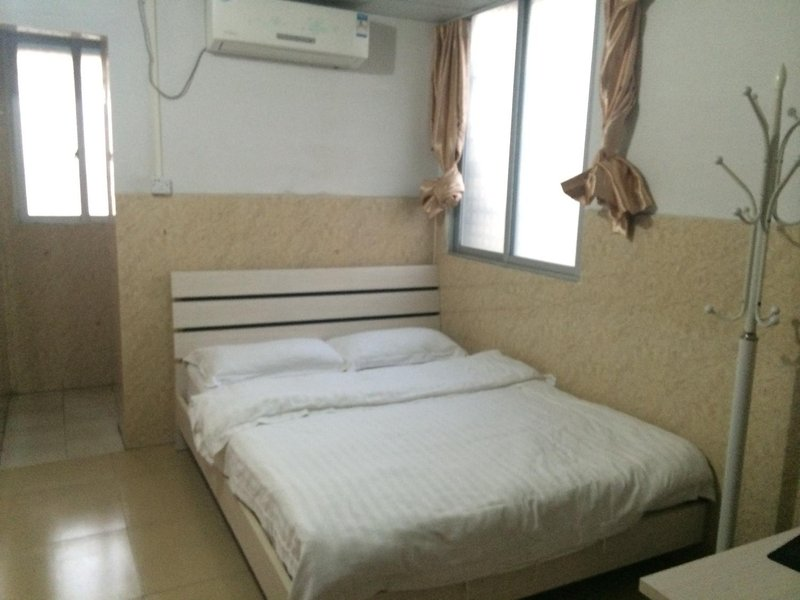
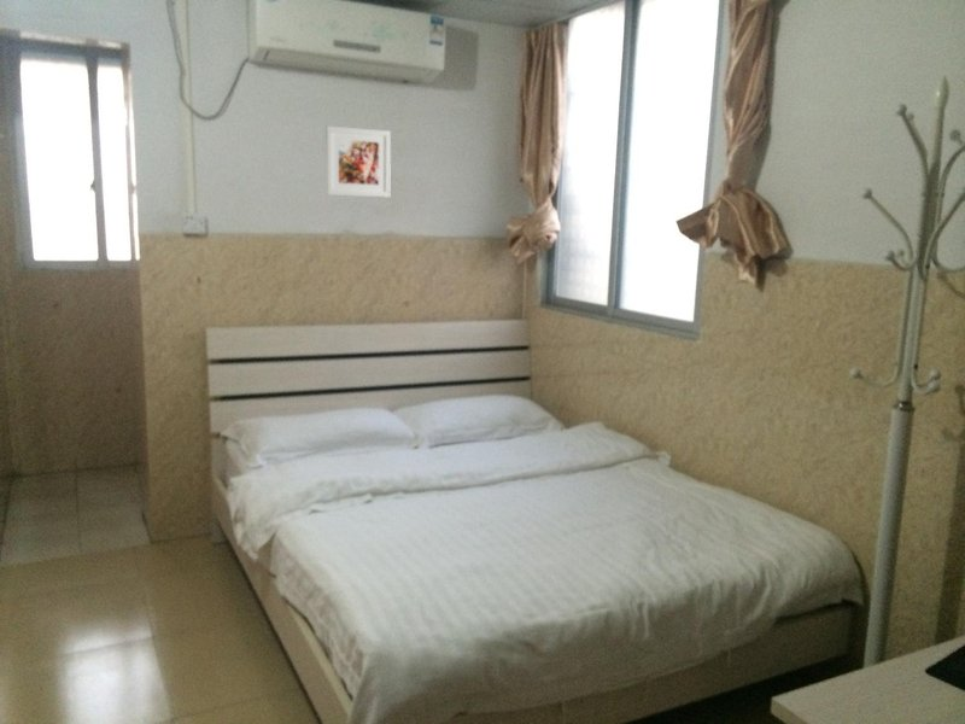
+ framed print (358, 162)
